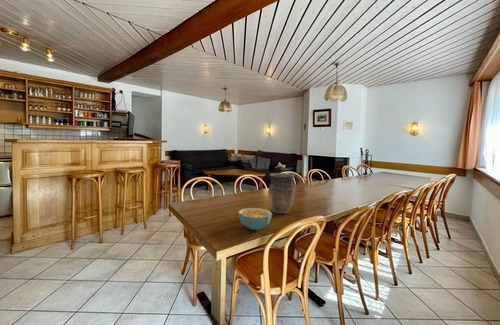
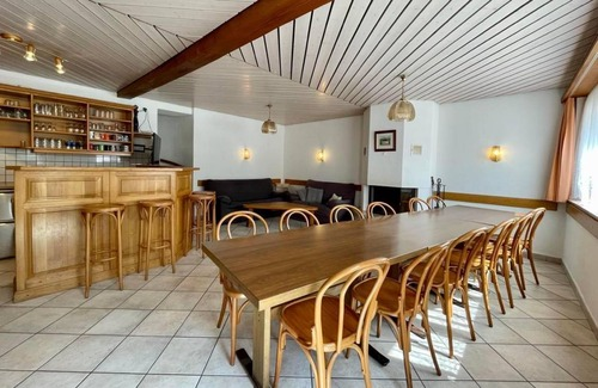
- cereal bowl (254, 220)
- vase (281, 193)
